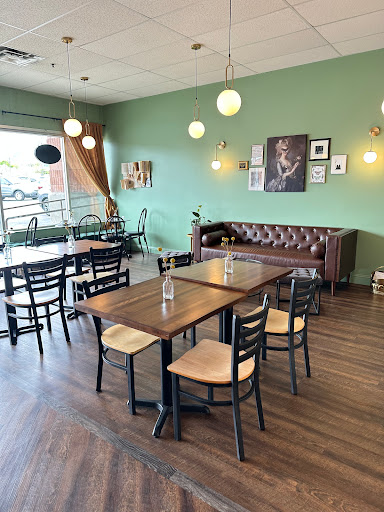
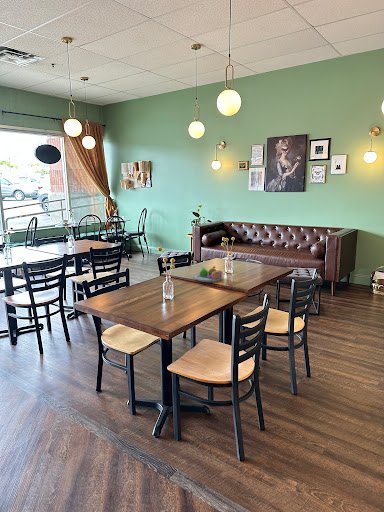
+ fruit bowl (208, 273)
